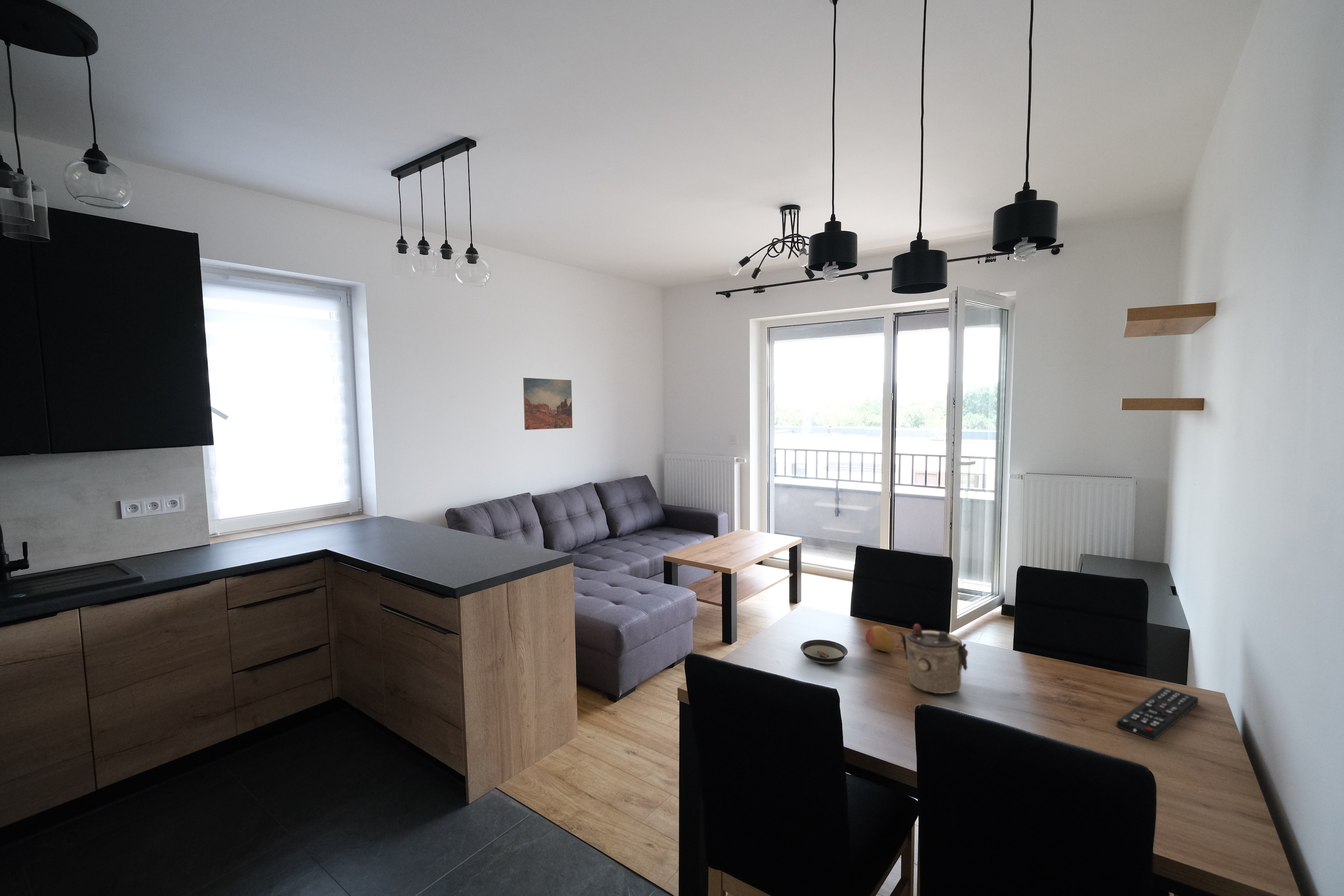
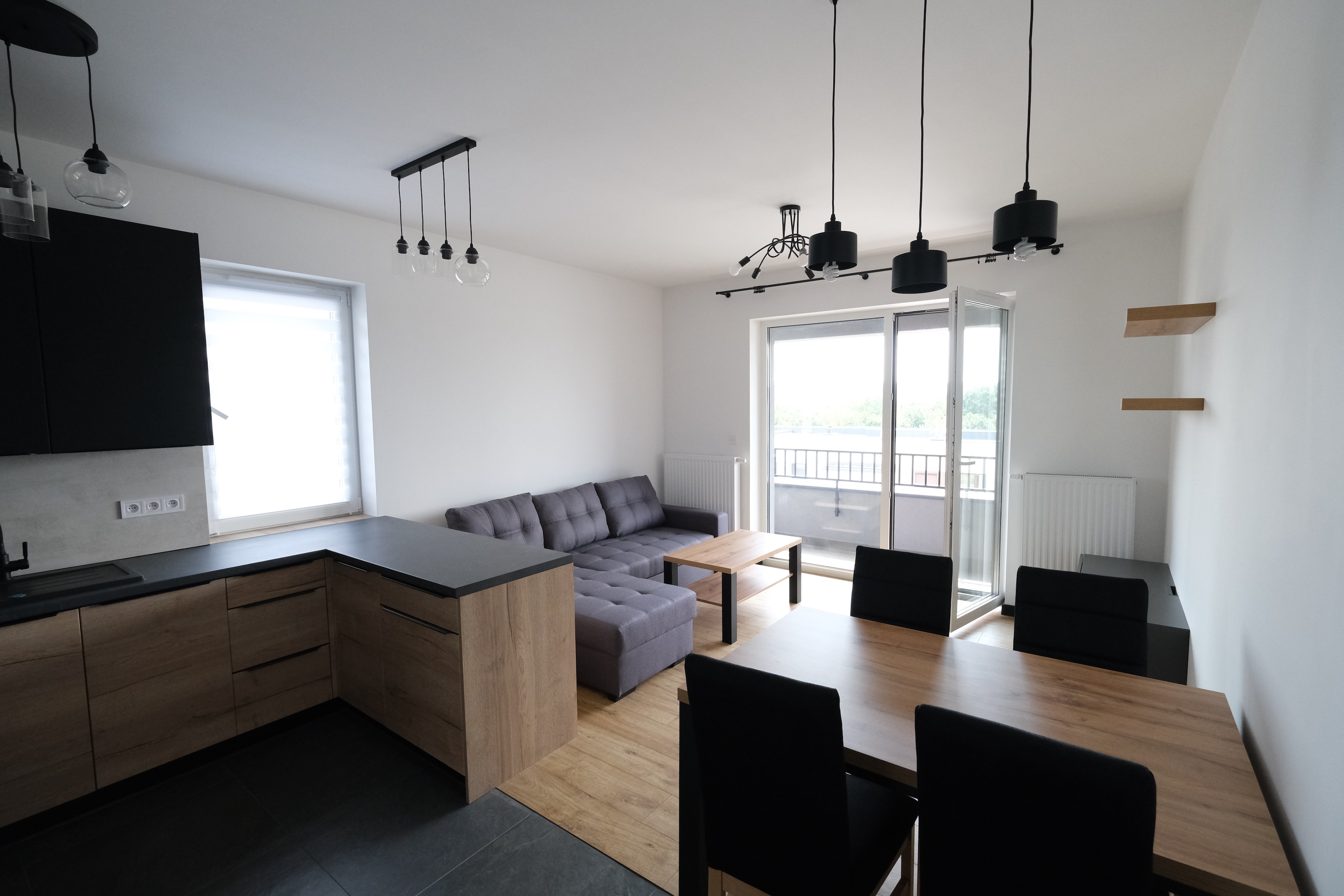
- wall art (549, 404)
- saucer (824, 654)
- teapot (931, 656)
- remote control (1158, 711)
- fruit (879, 638)
